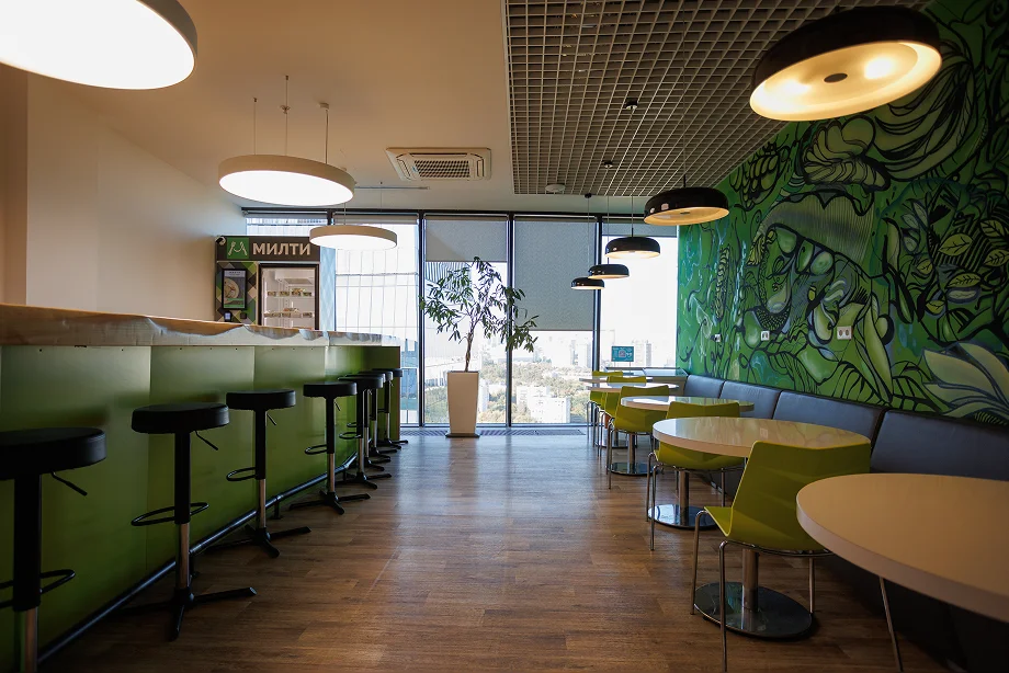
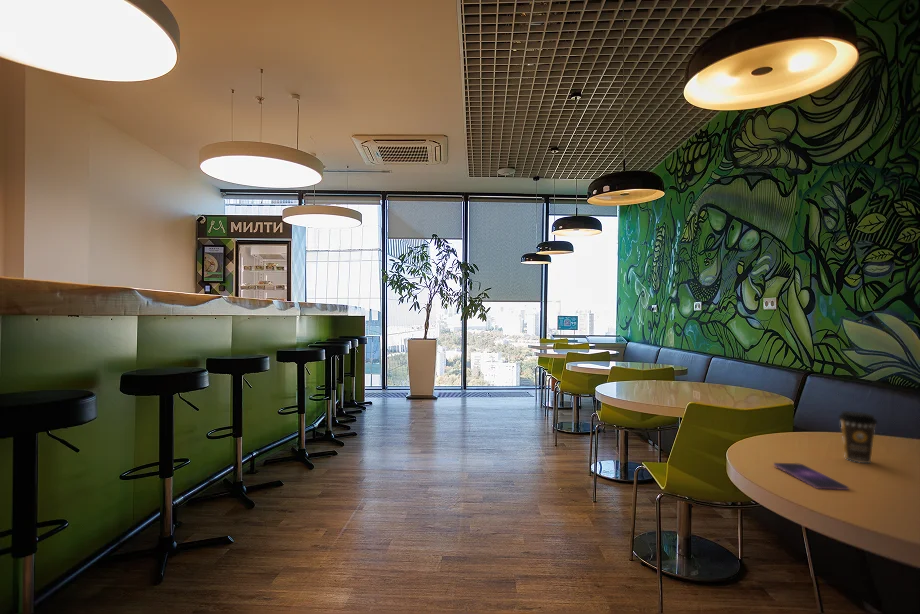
+ coffee cup (857, 436)
+ smartphone (808, 475)
